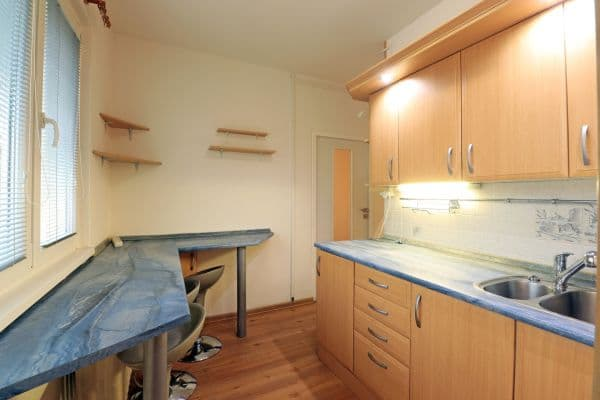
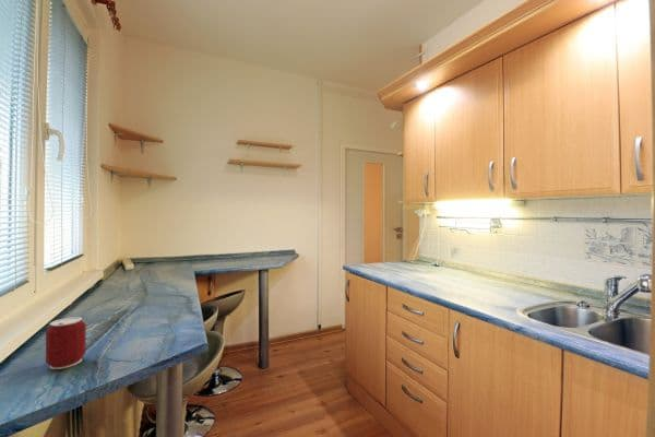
+ can (66, 342)
